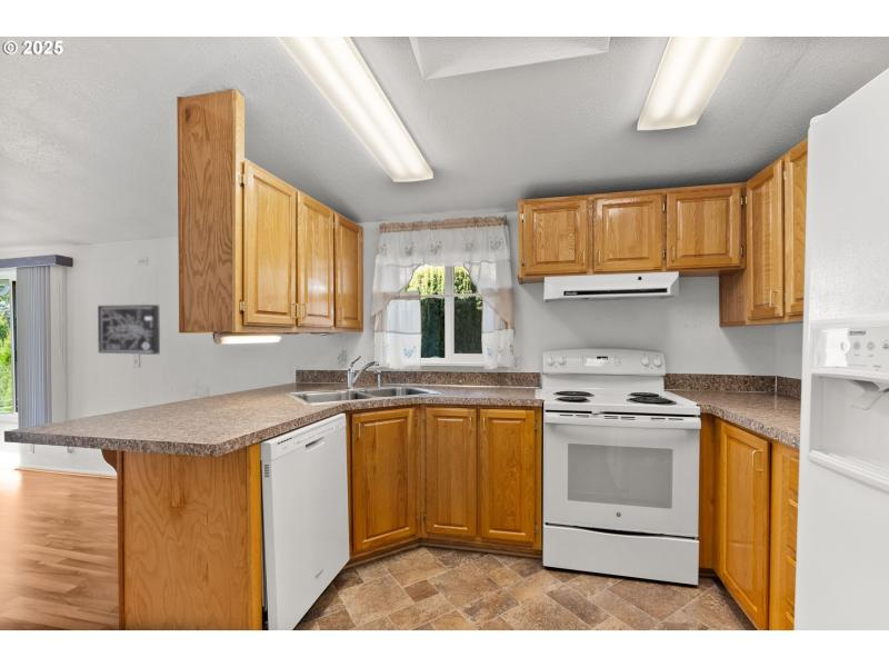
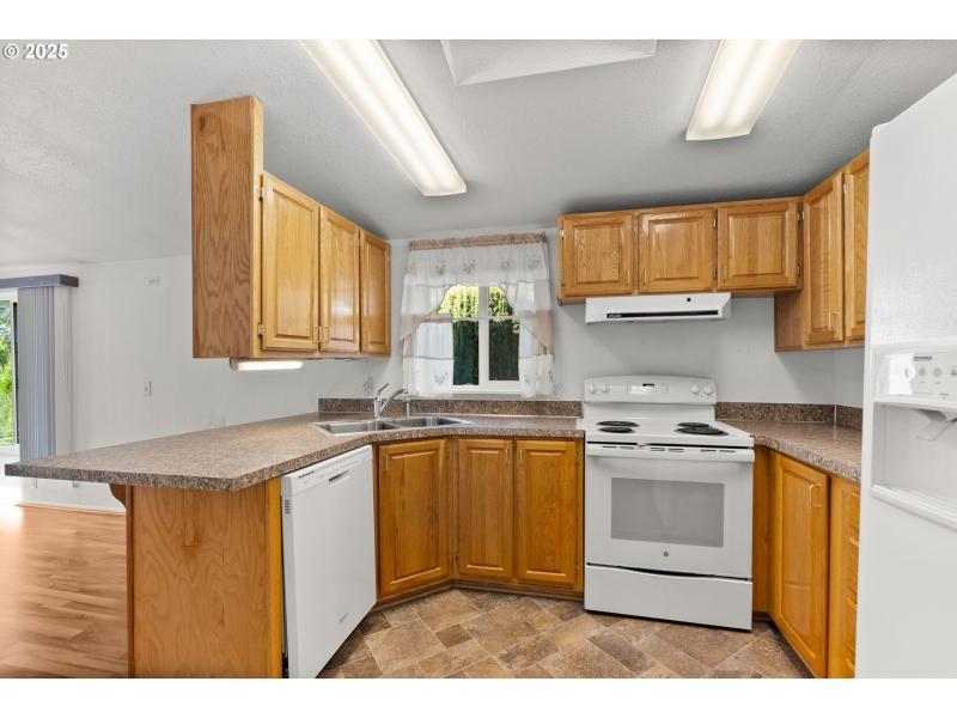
- wall art (128, 329)
